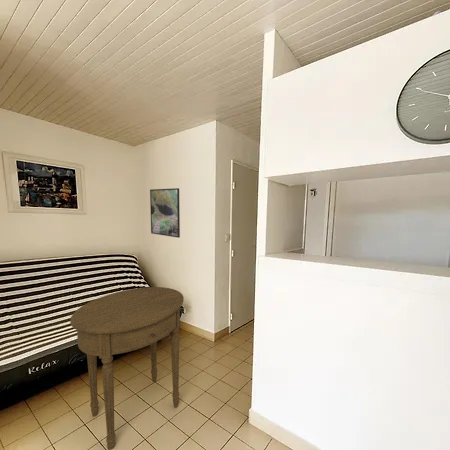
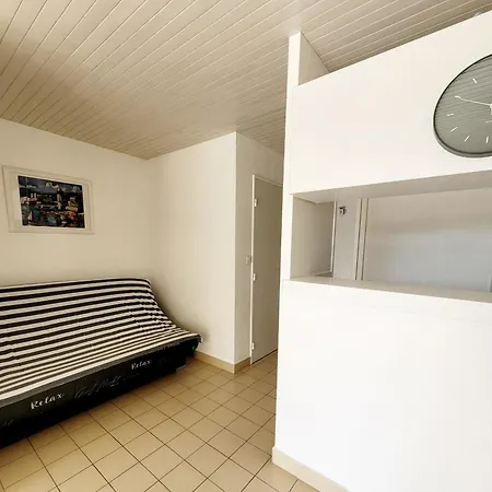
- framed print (164, 212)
- side table (132, 350)
